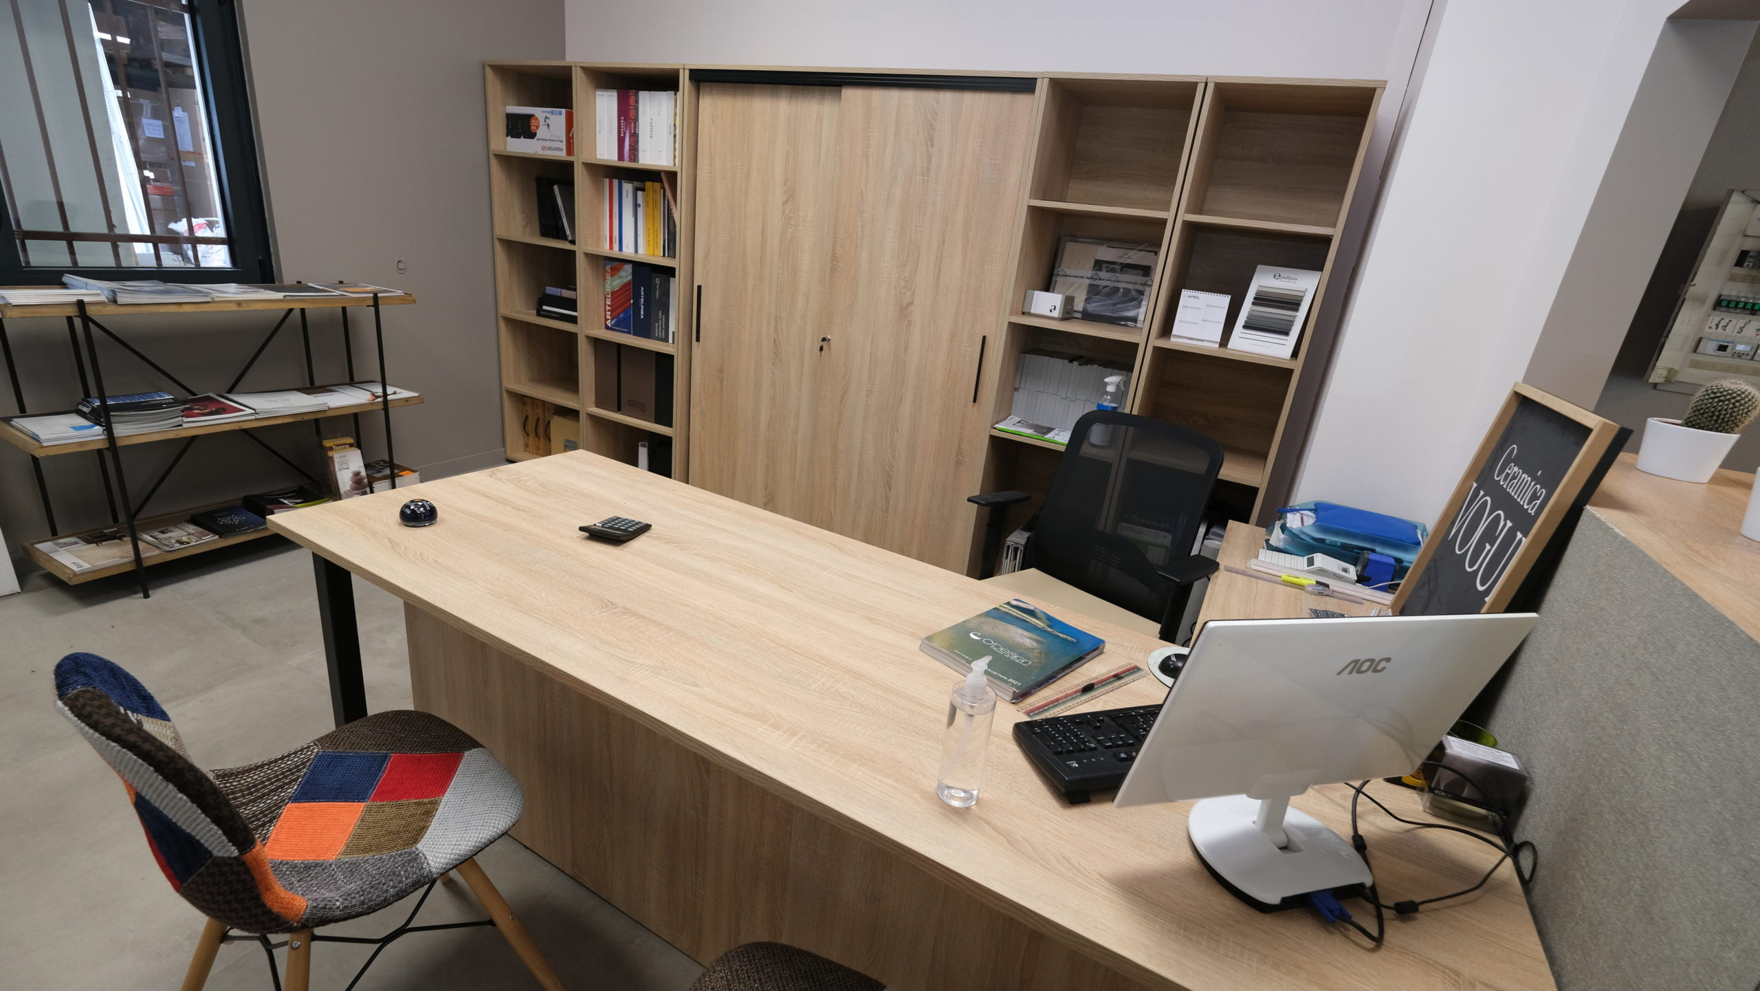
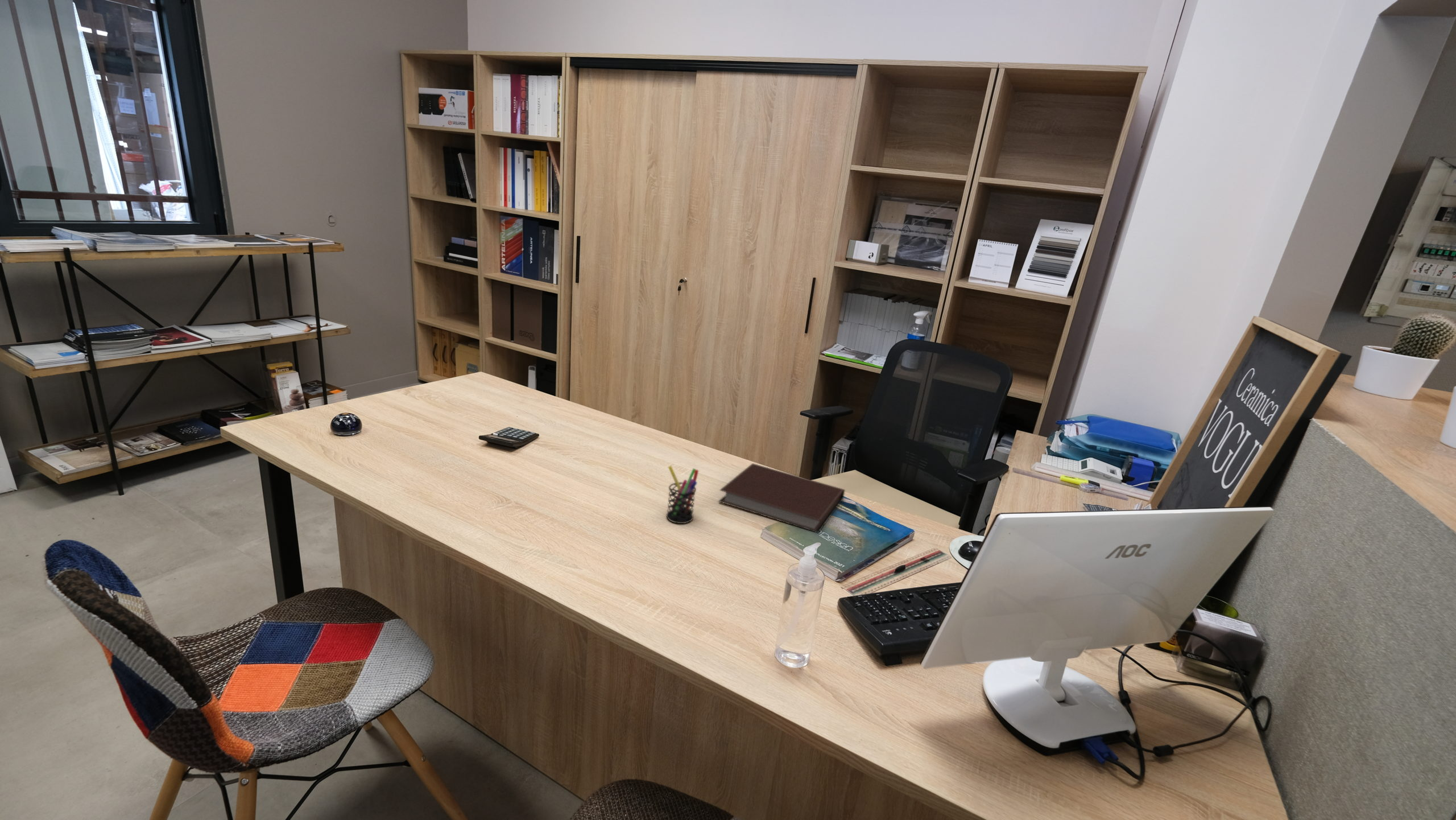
+ pen holder (685, 491)
+ notebook (783, 495)
